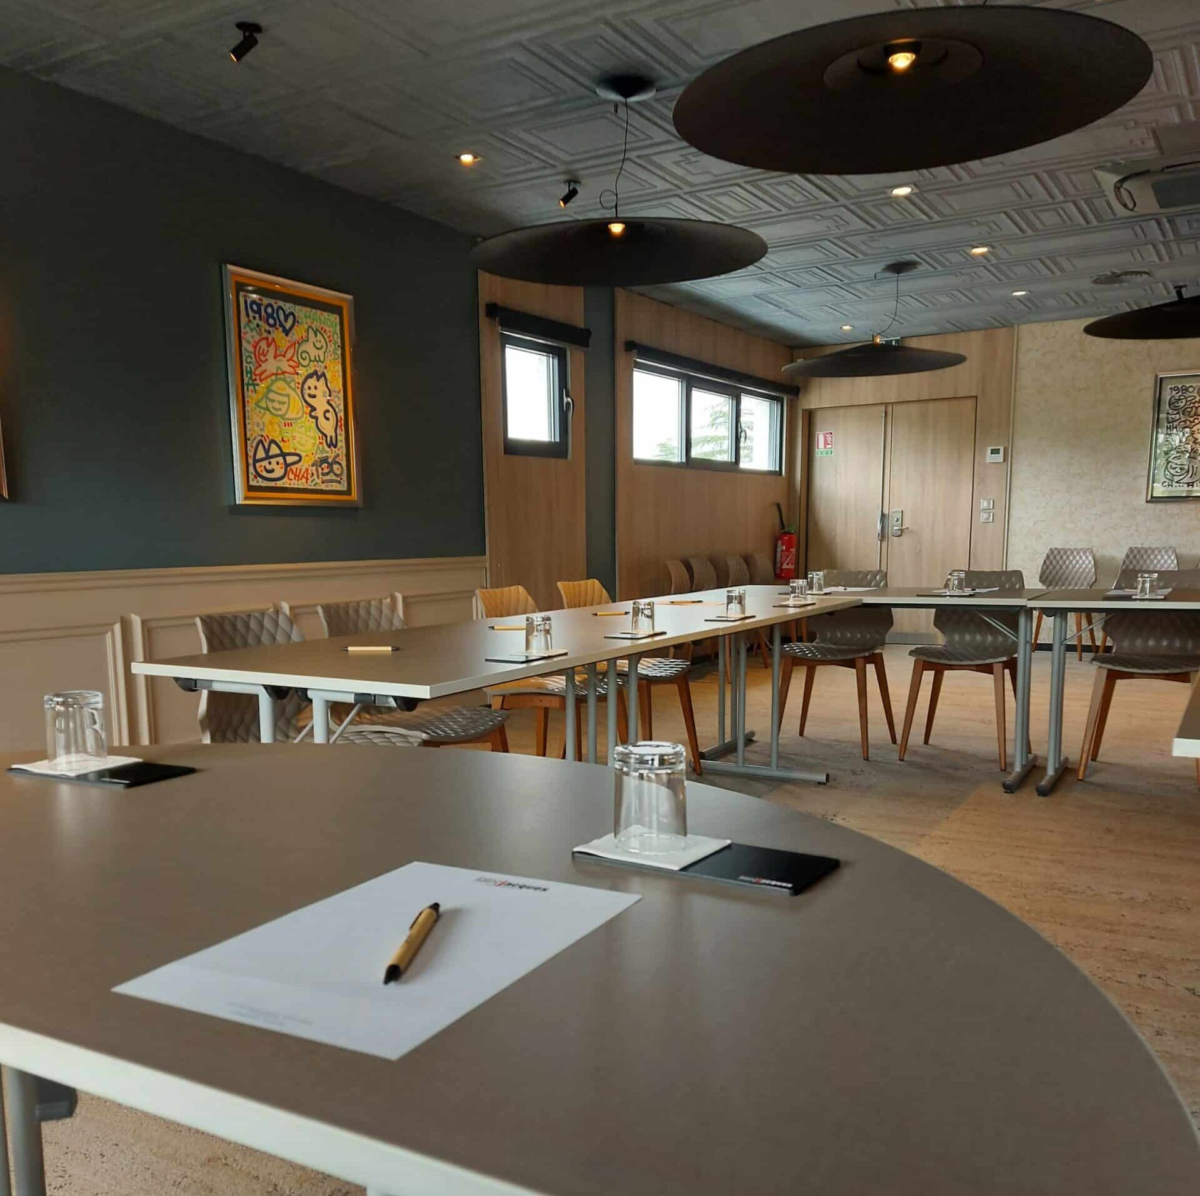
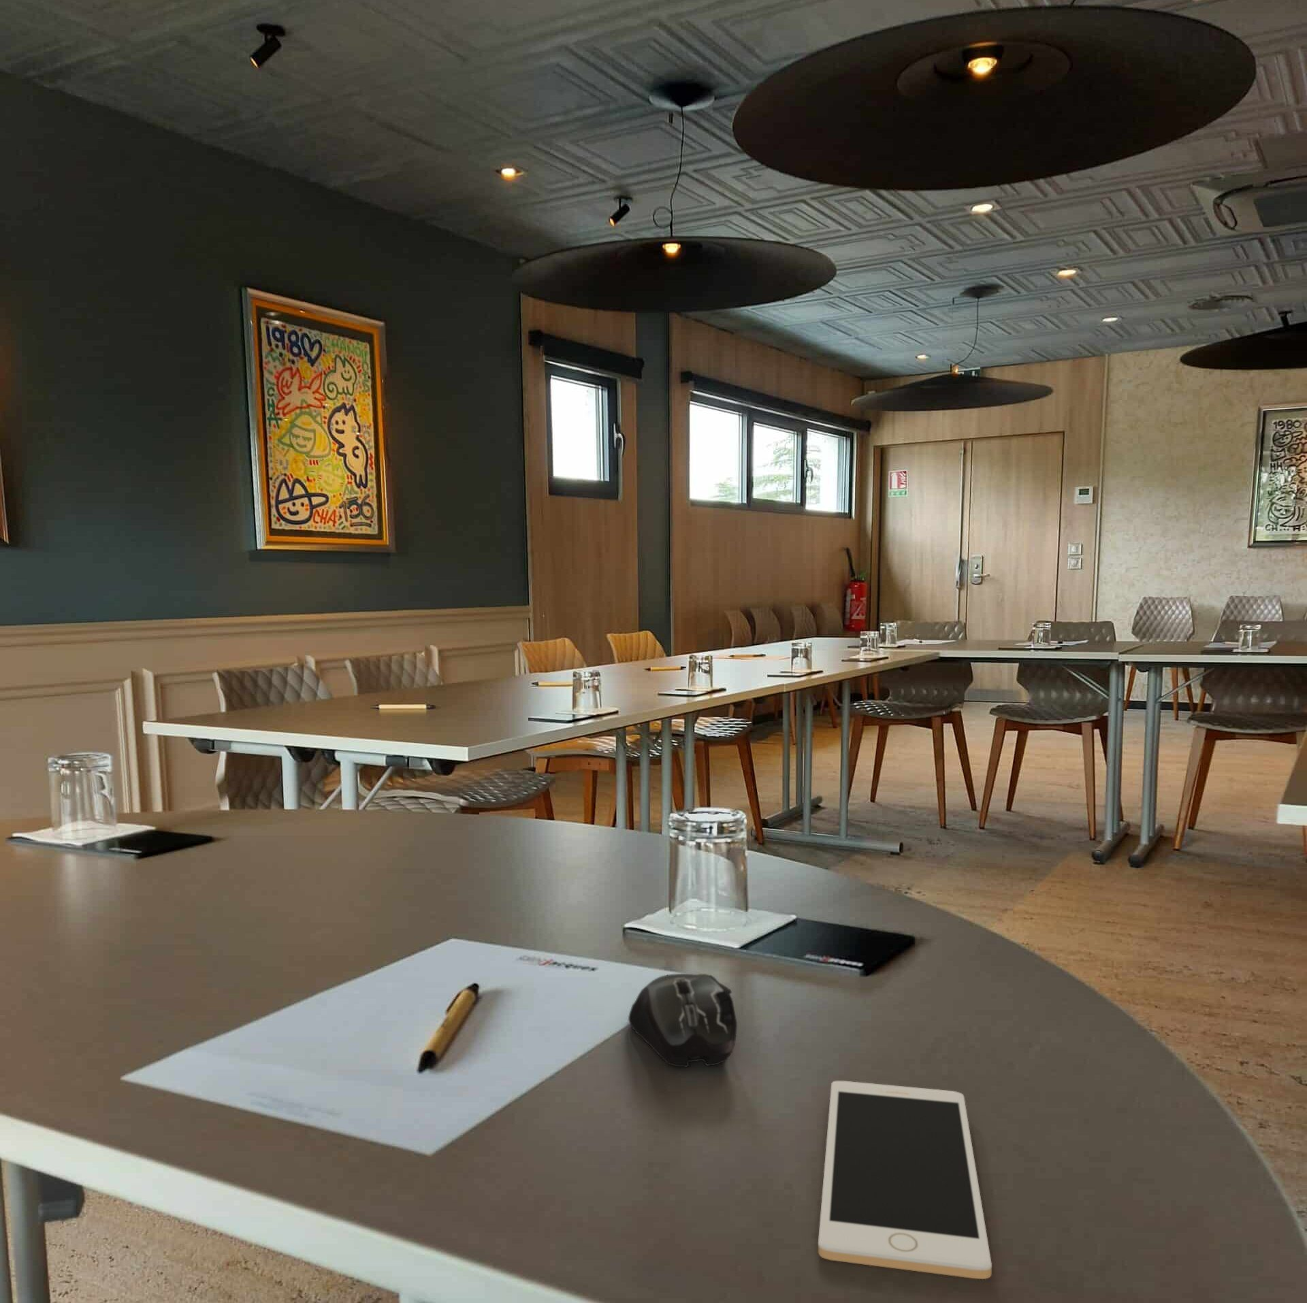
+ cell phone (899, 1165)
+ computer mouse (683, 1008)
